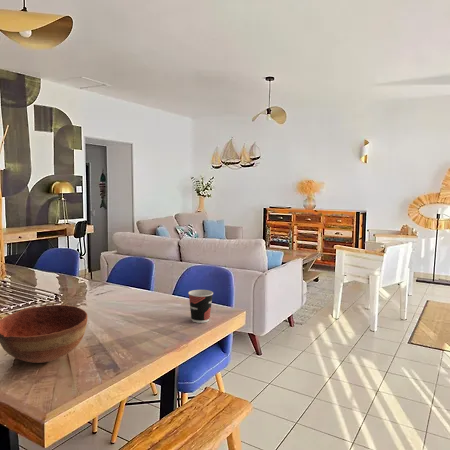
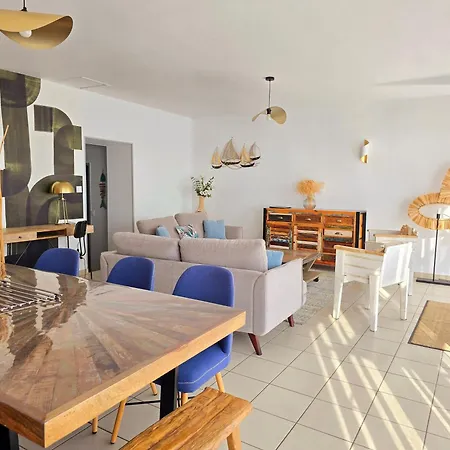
- bowl (43, 338)
- cup (200, 306)
